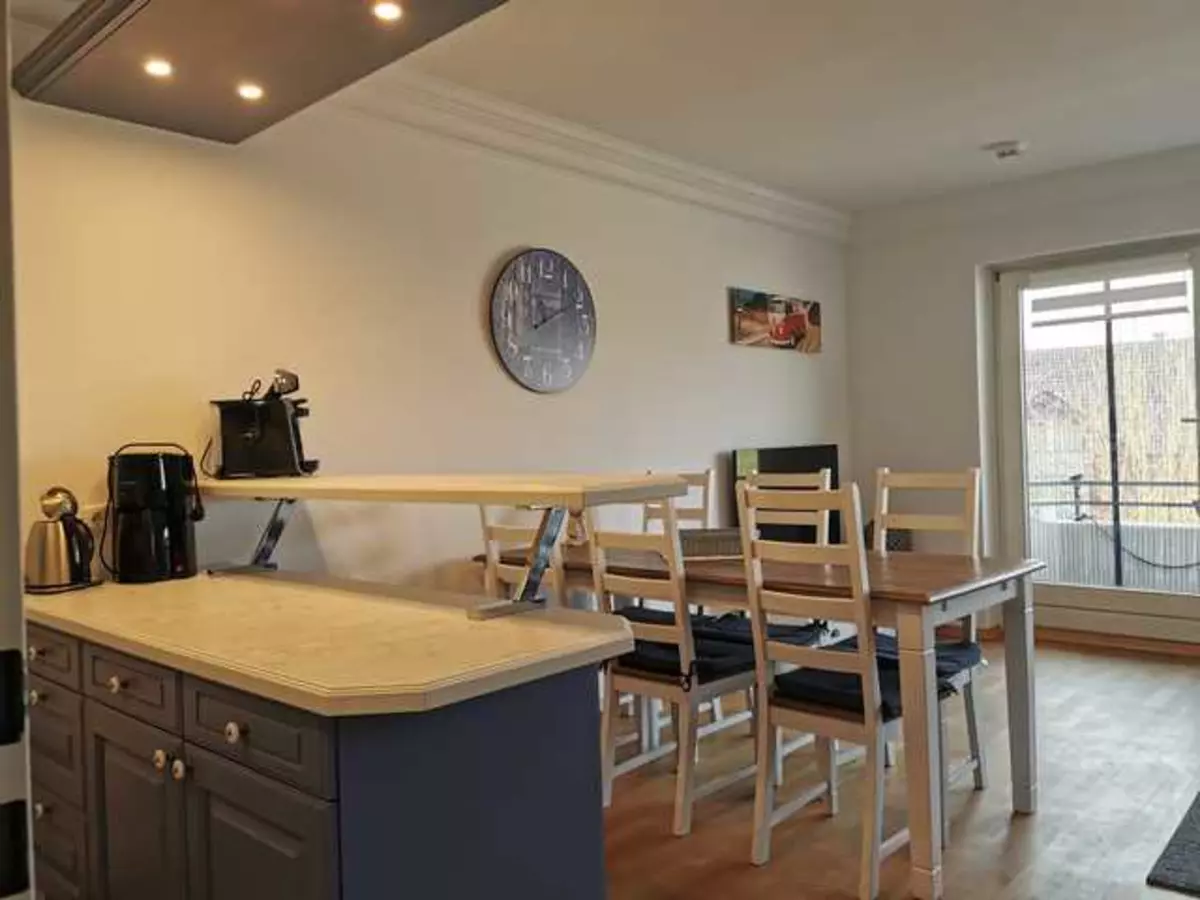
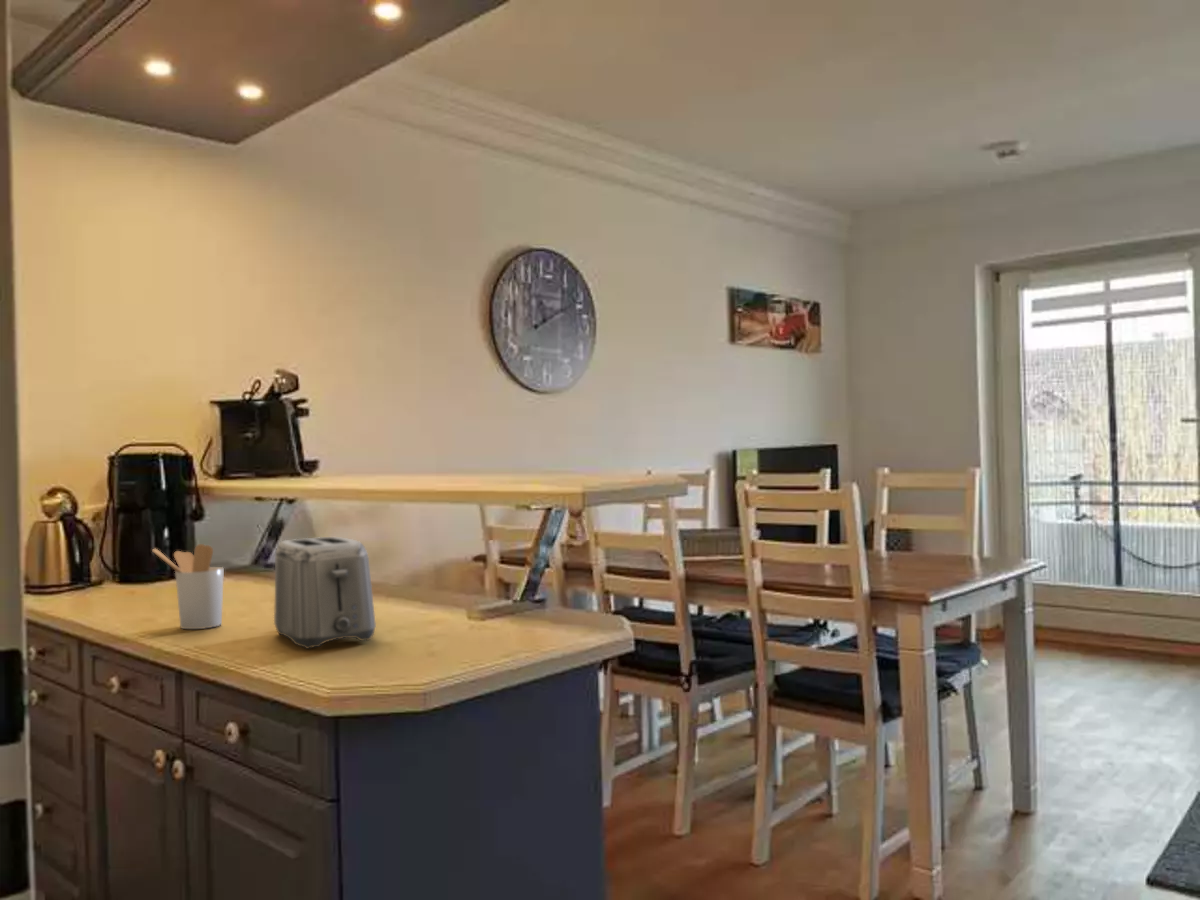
+ toaster (321, 588)
+ utensil holder (187, 585)
